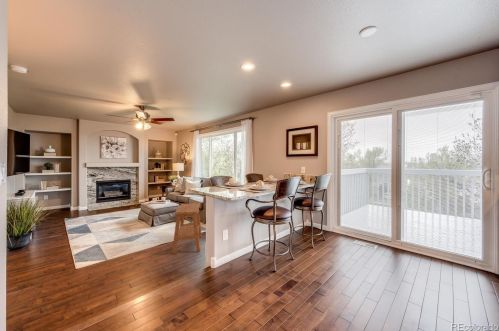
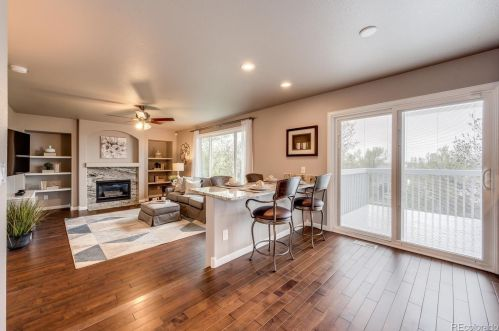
- side table (188, 225)
